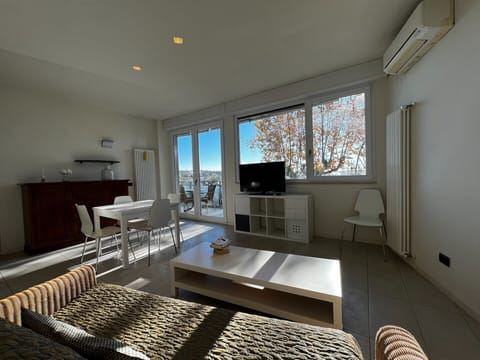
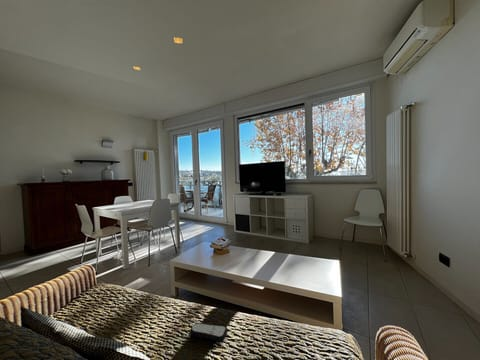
+ remote control (208, 330)
